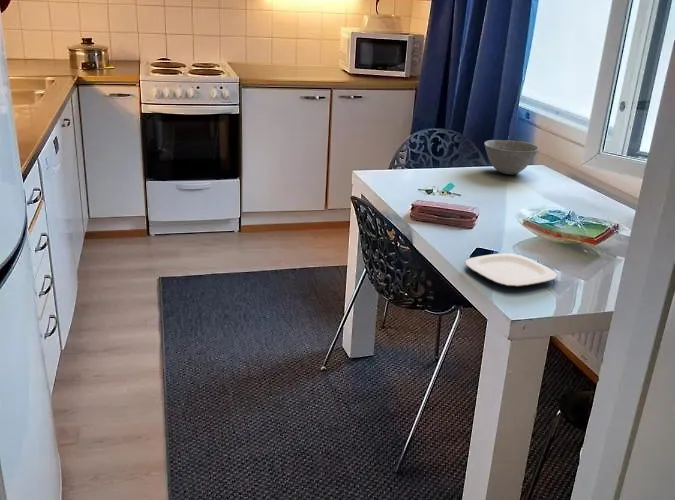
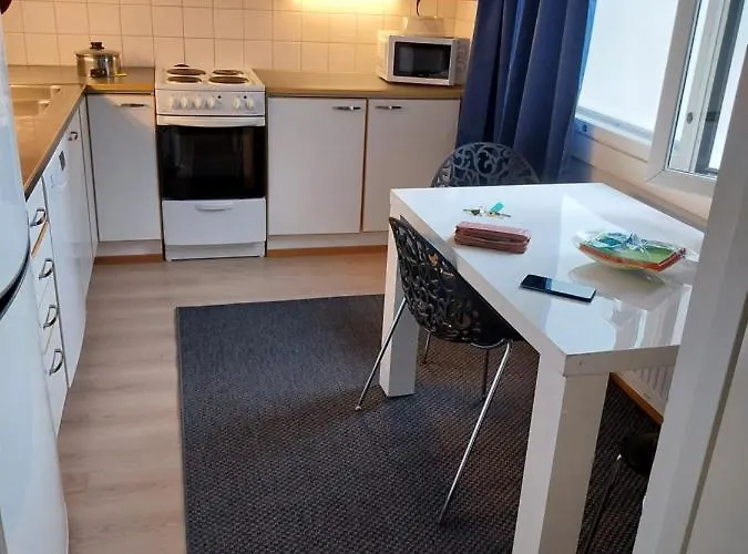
- bowl (509, 158)
- plate (510, 270)
